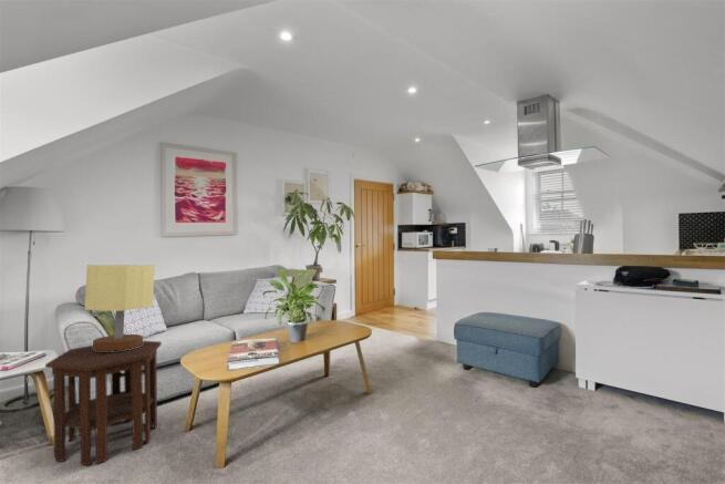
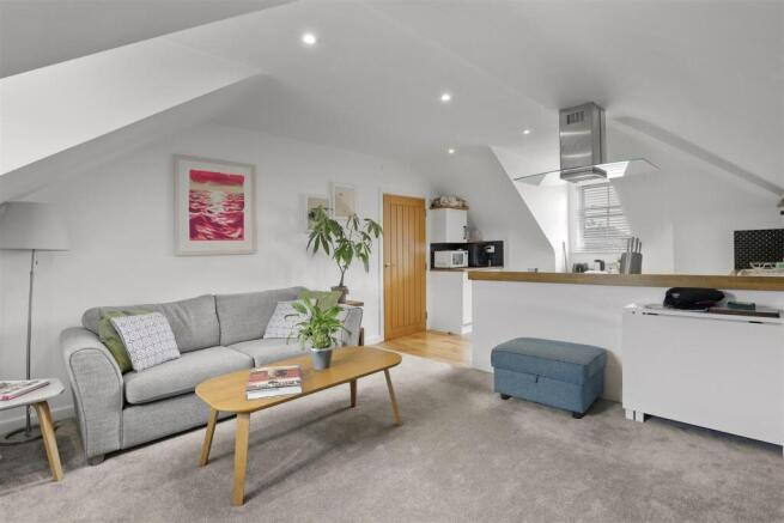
- side table (108, 395)
- table lamp (117, 306)
